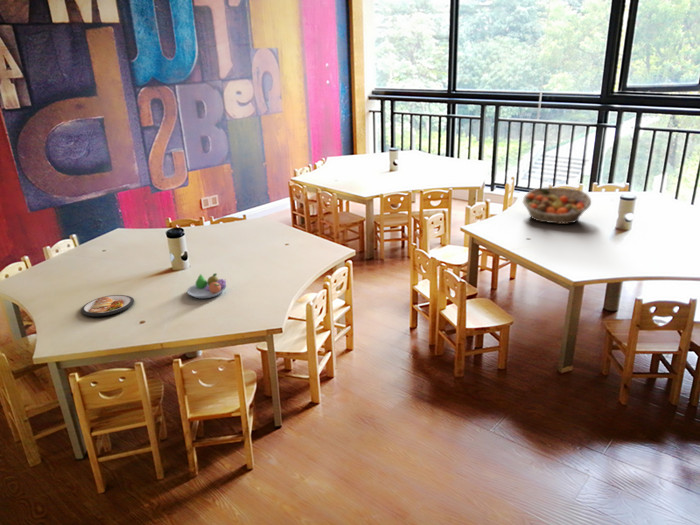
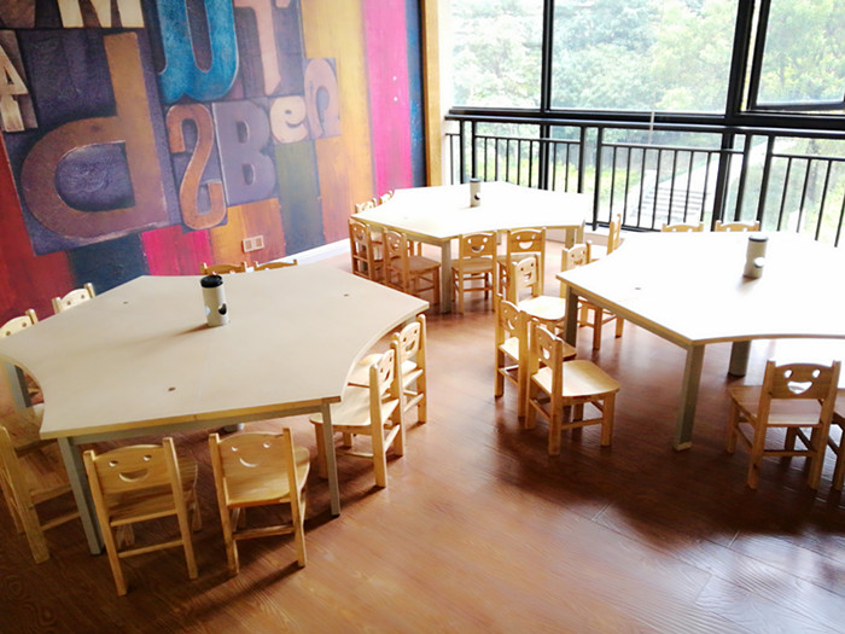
- dish (107, 304)
- fruit basket (555, 205)
- fruit bowl (206, 284)
